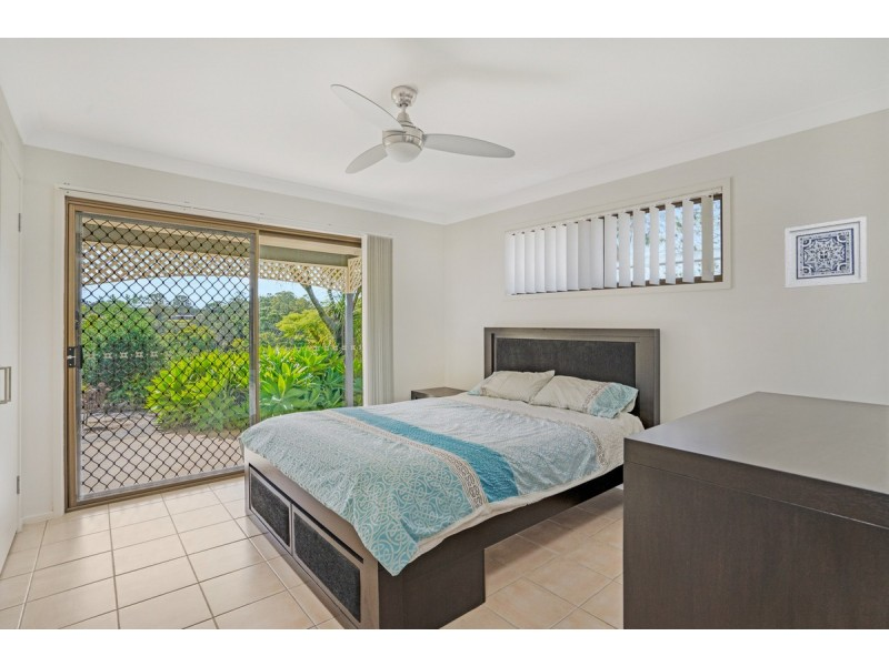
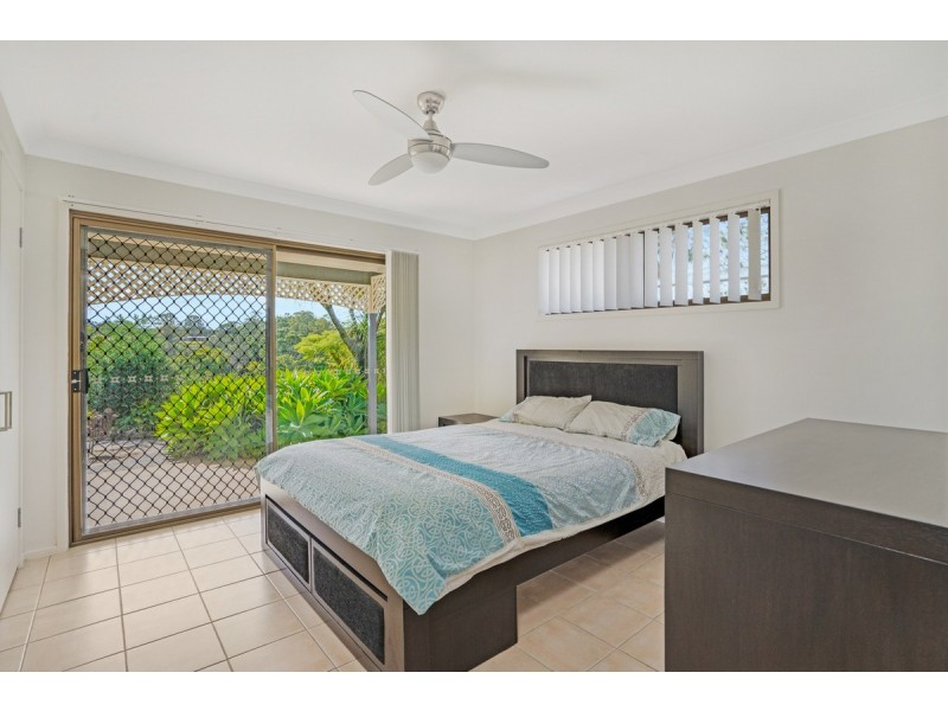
- wall art (823, 254)
